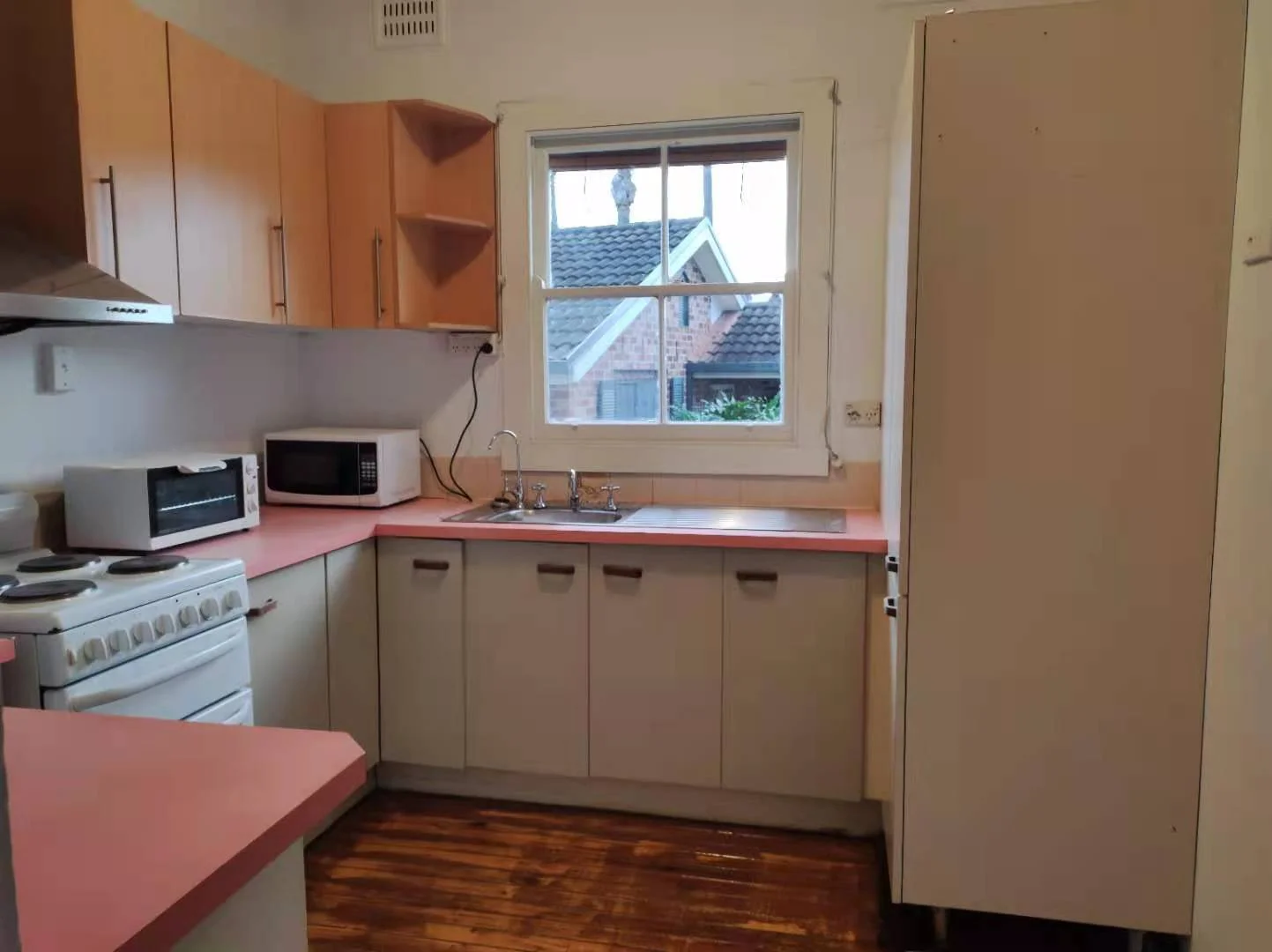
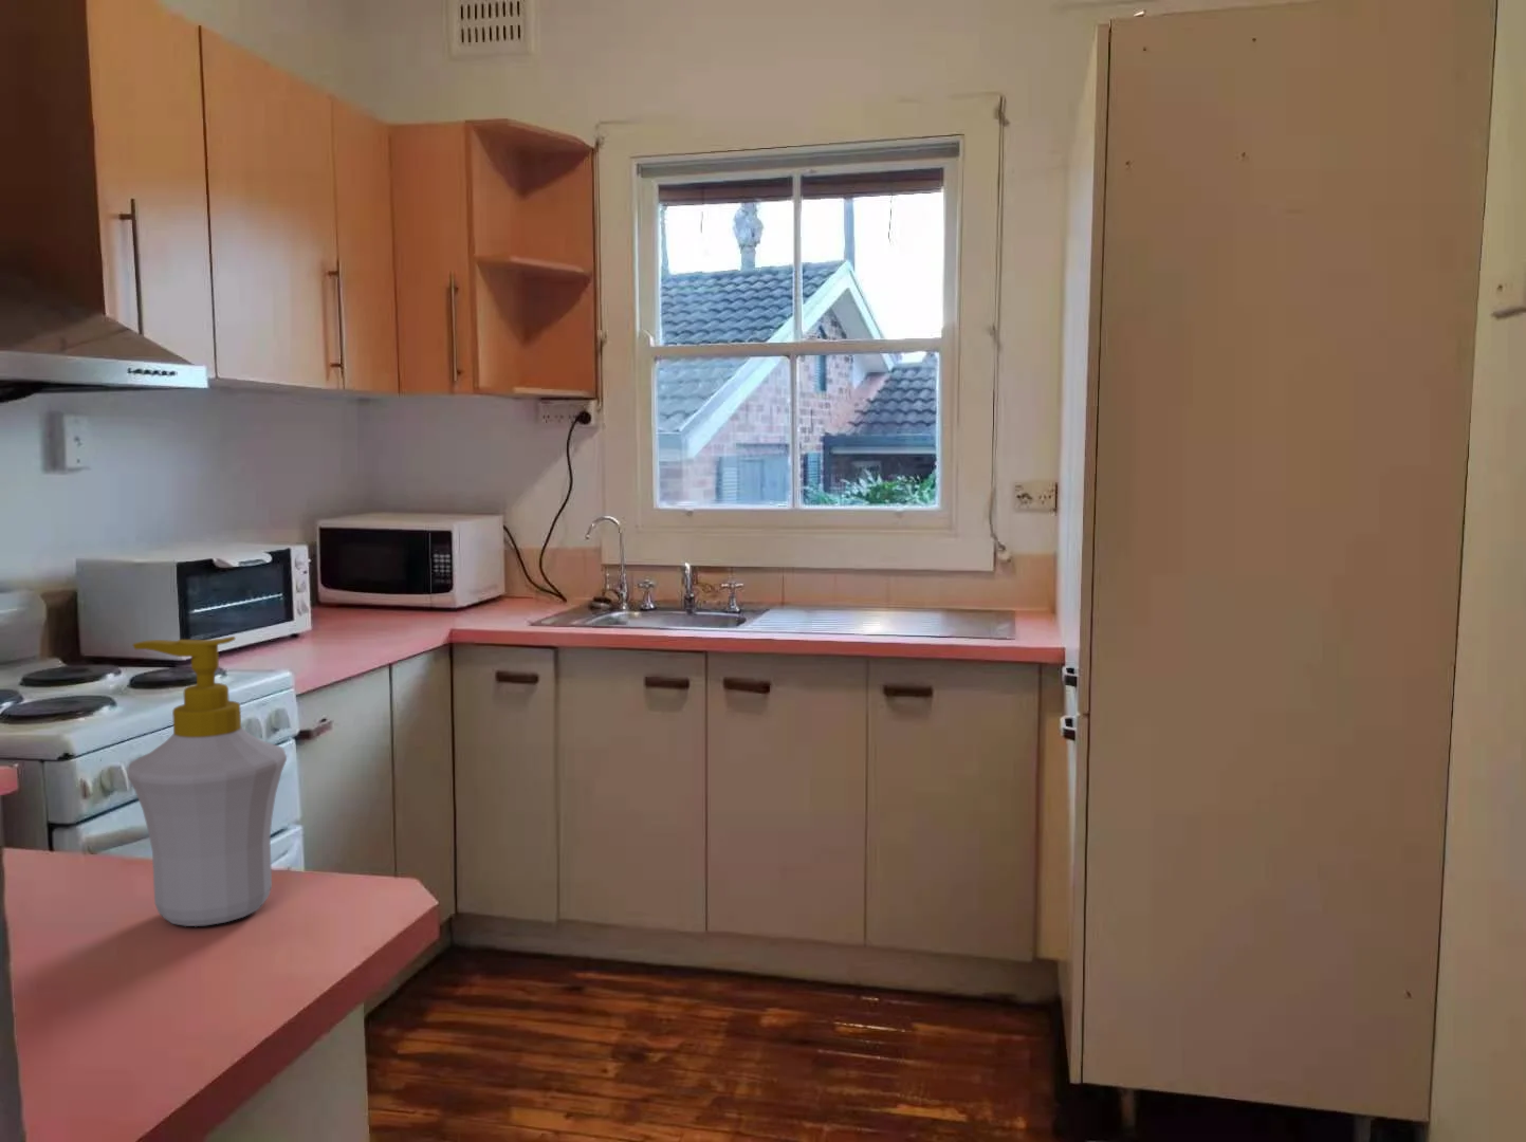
+ soap bottle (210, 775)
